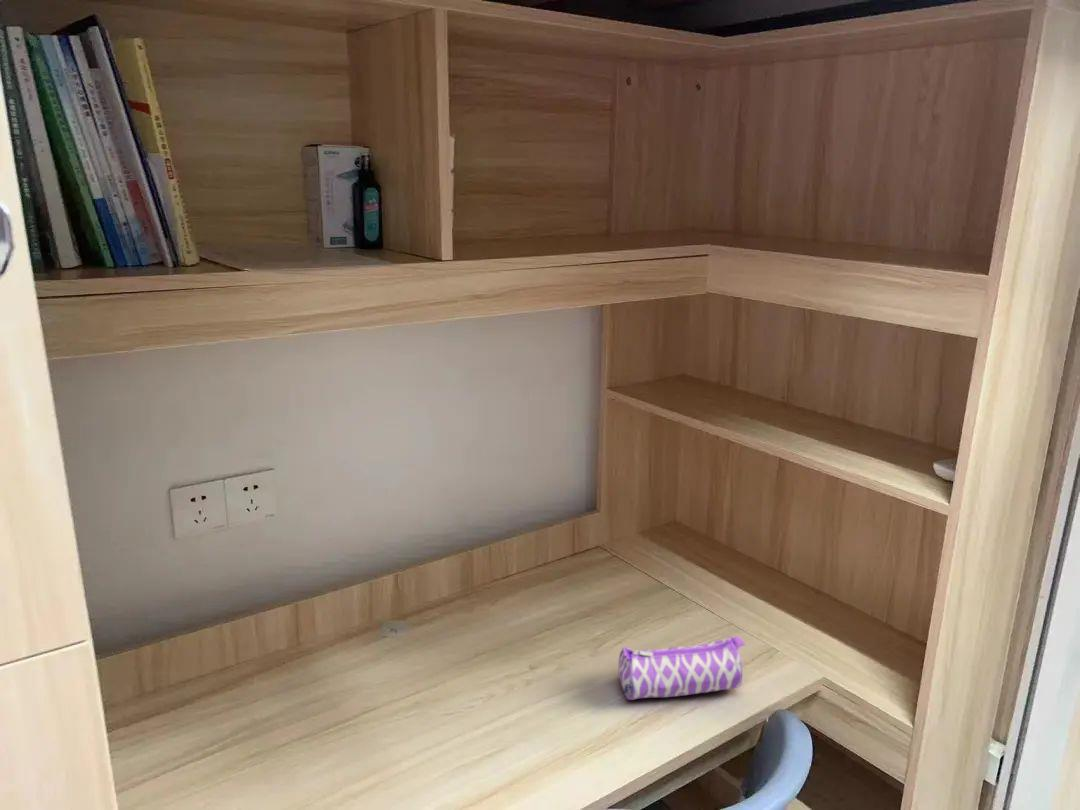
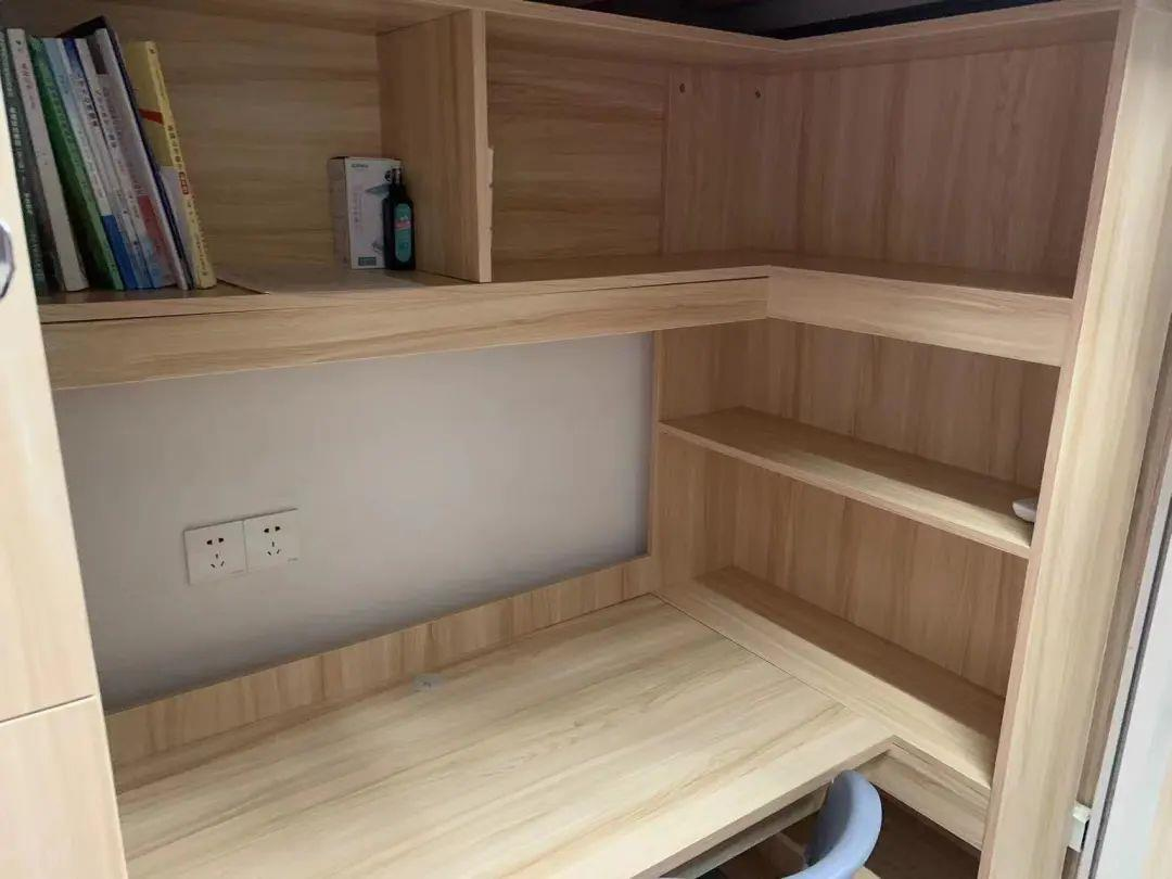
- pencil case (678, 665)
